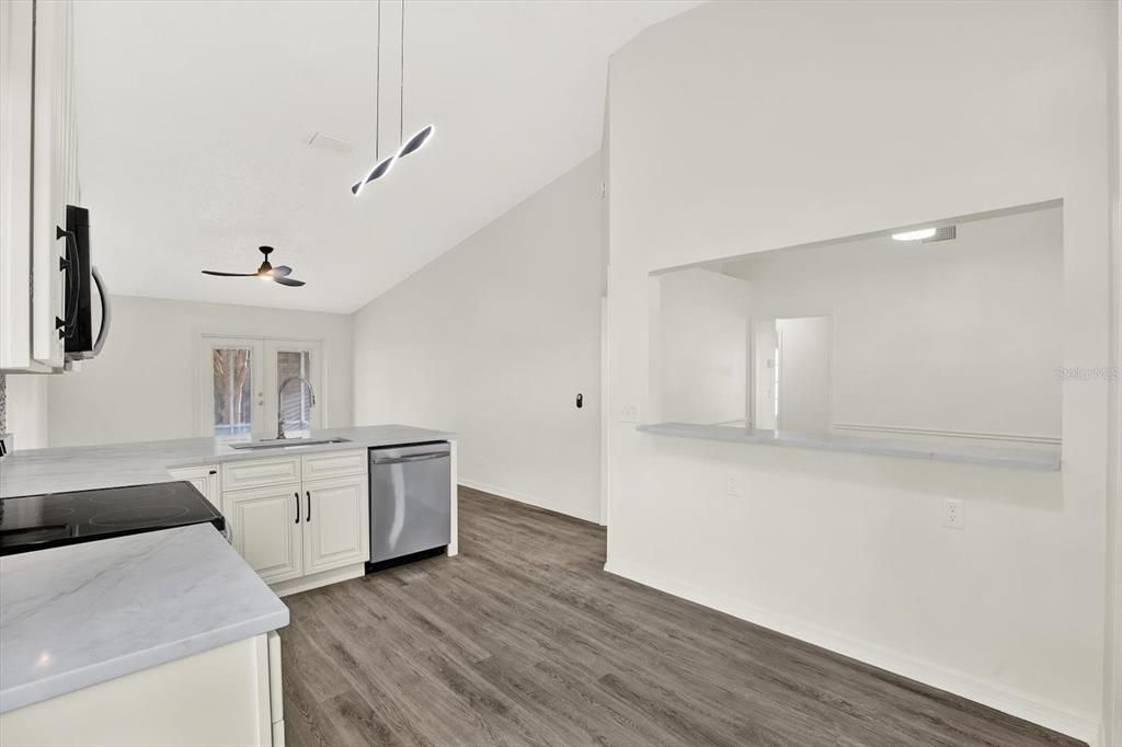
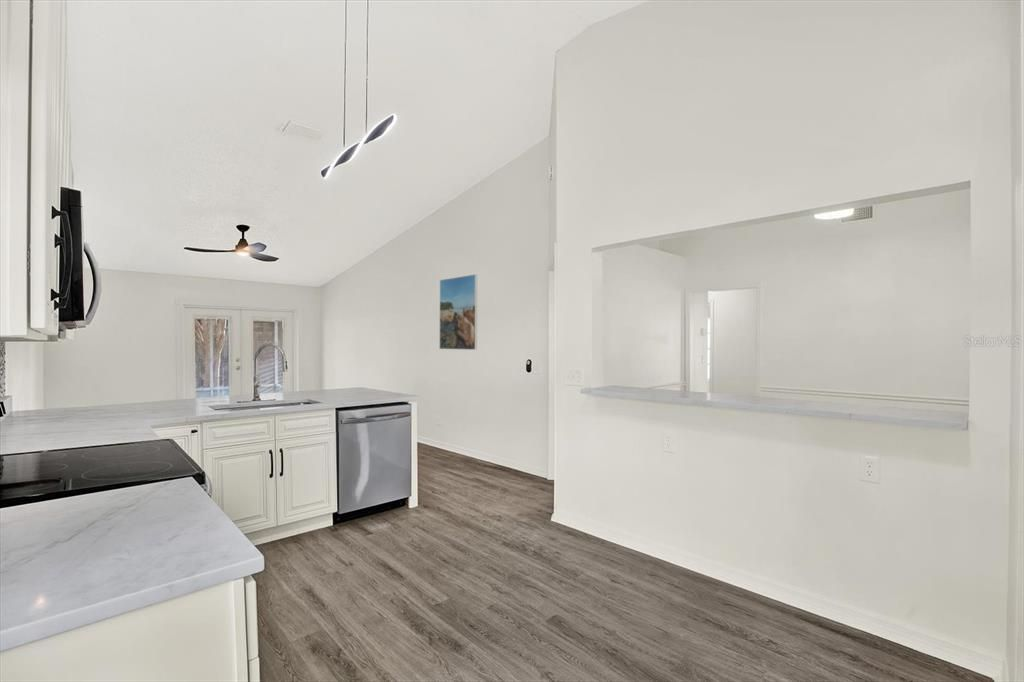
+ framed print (457, 313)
